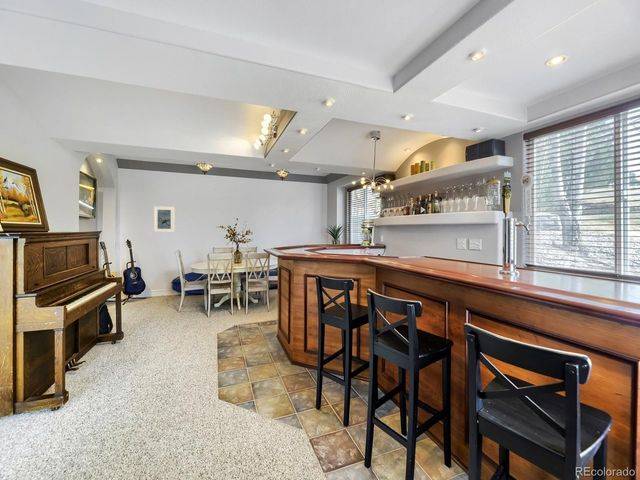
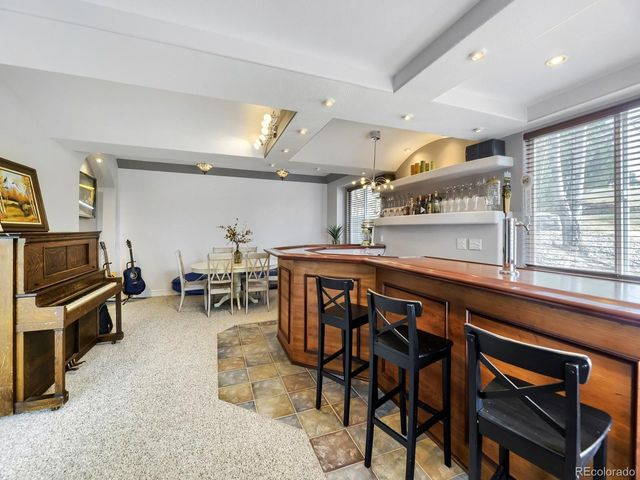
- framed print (164, 219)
